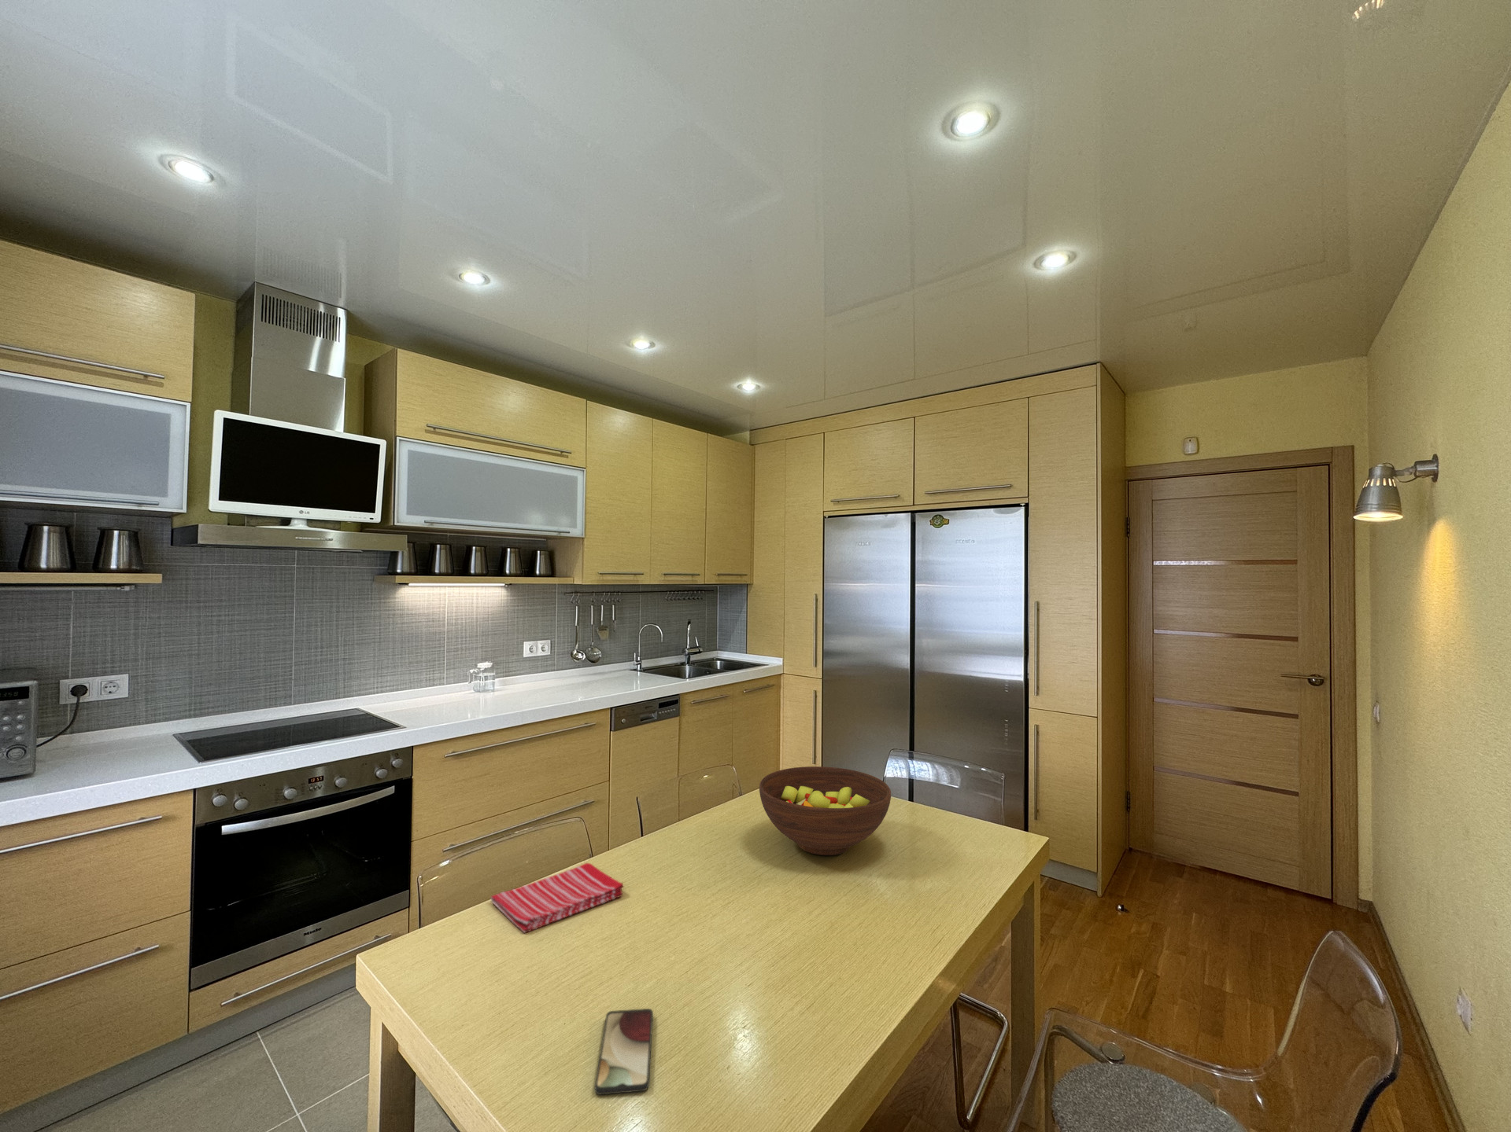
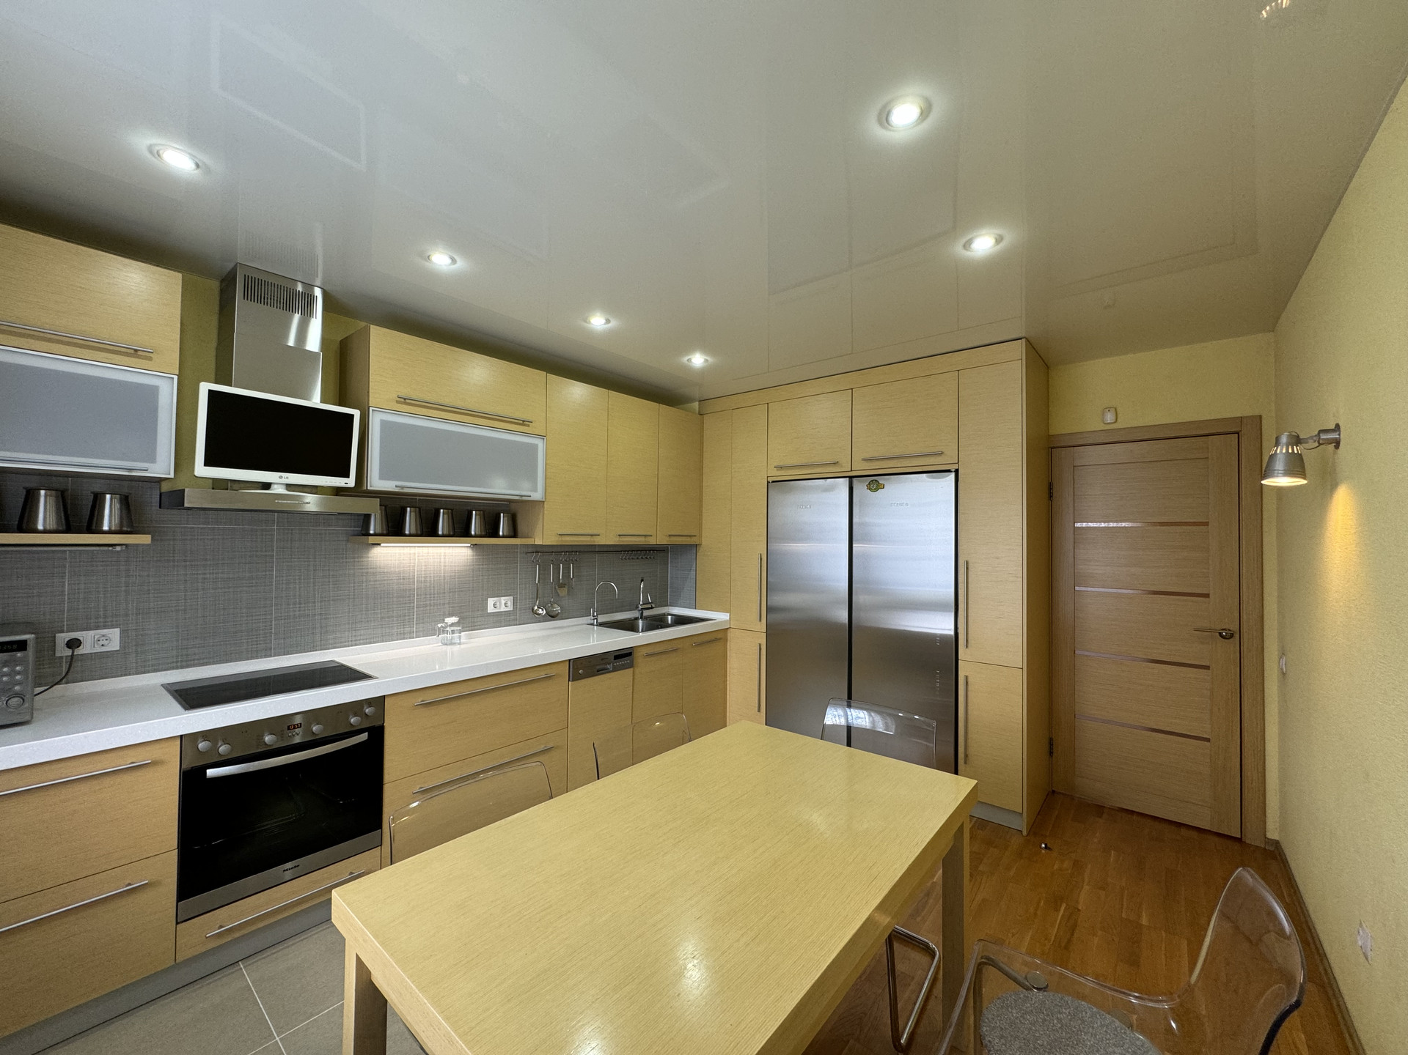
- dish towel (559, 893)
- fruit bowl (825, 816)
- smartphone (626, 1048)
